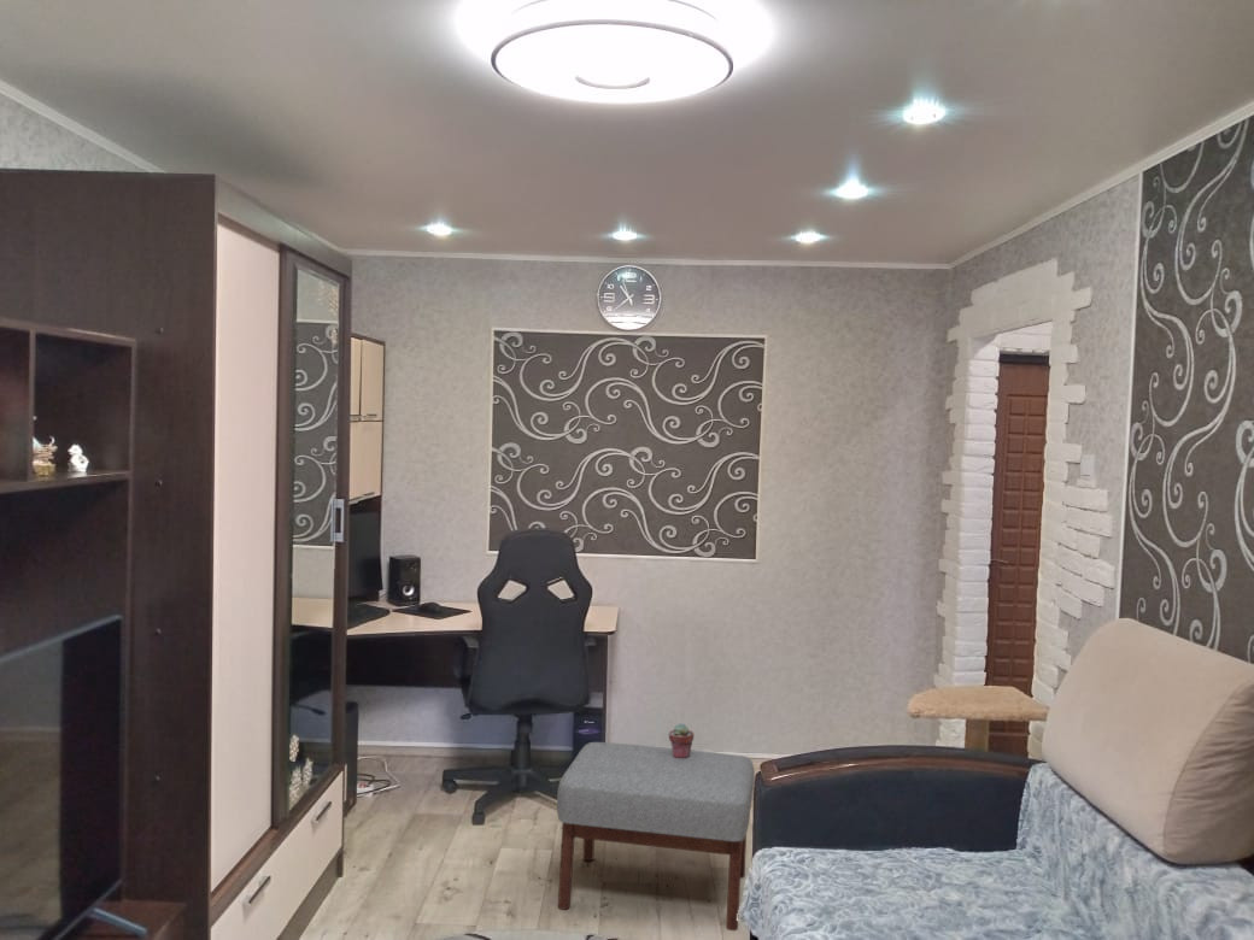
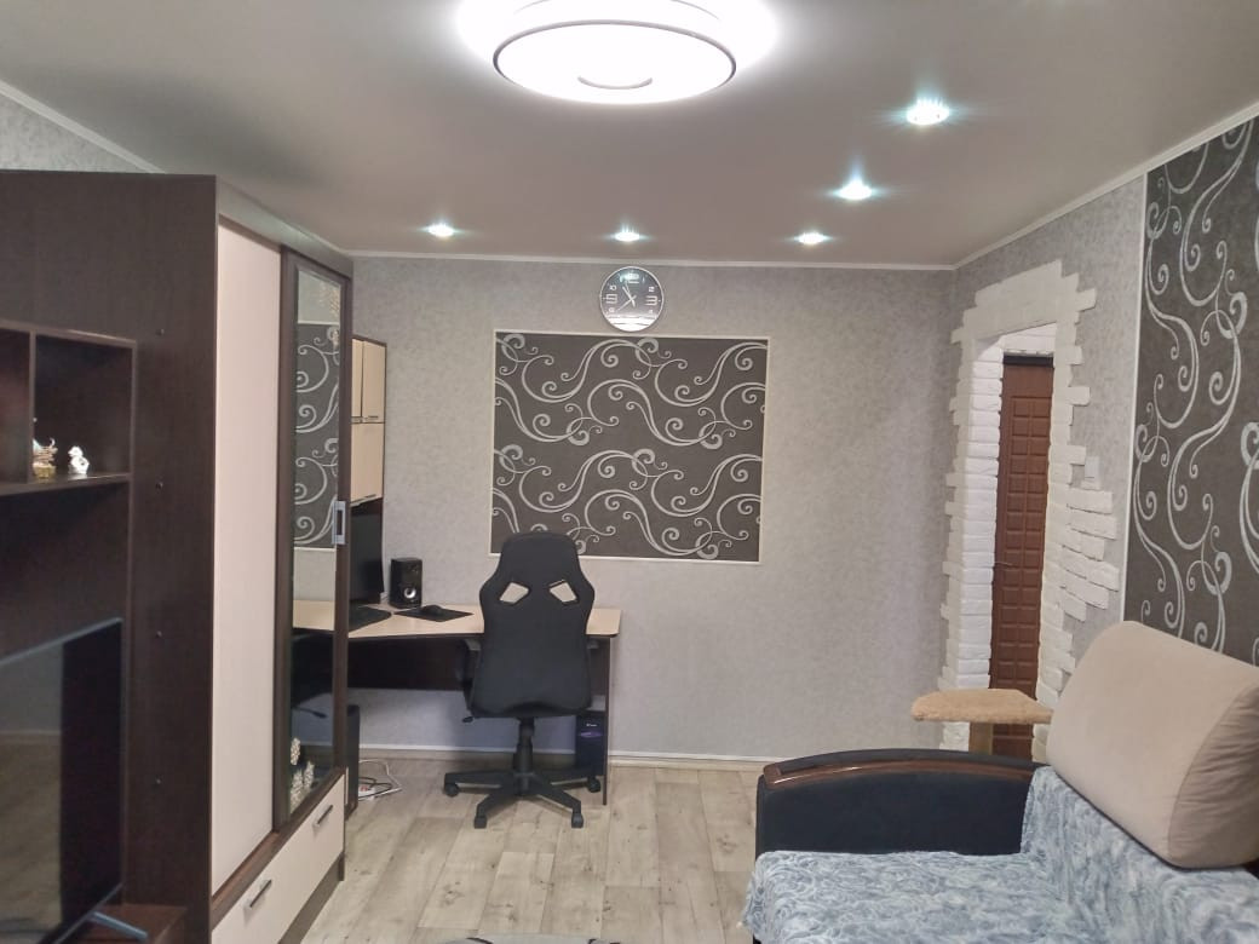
- ottoman (657, 826)
- potted succulent (681, 739)
